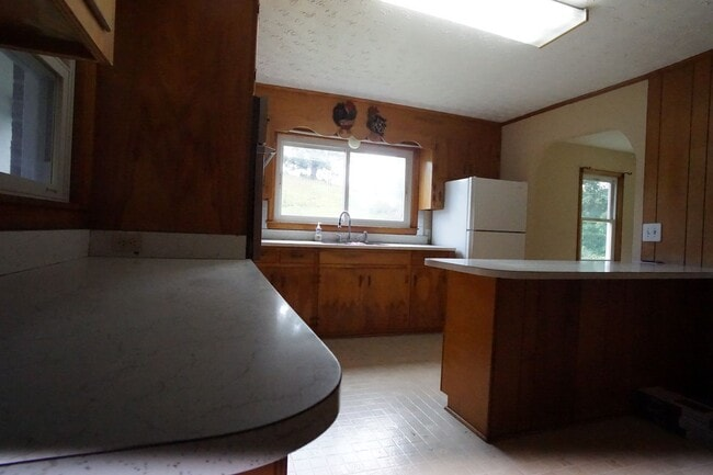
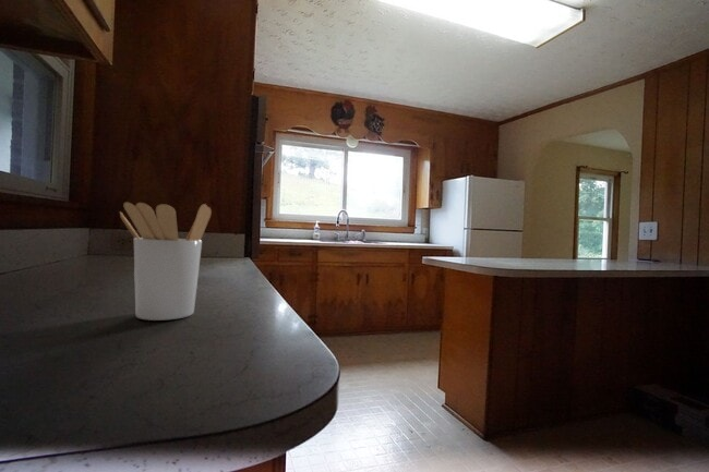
+ utensil holder (163, 259)
